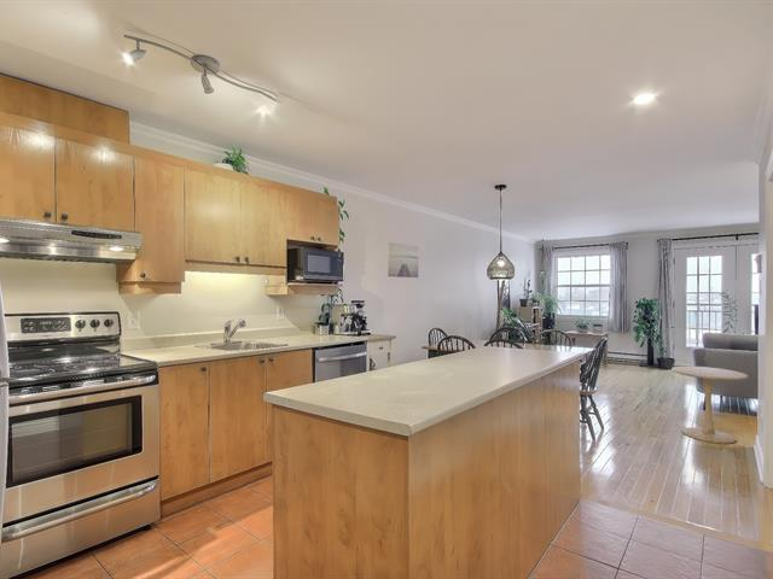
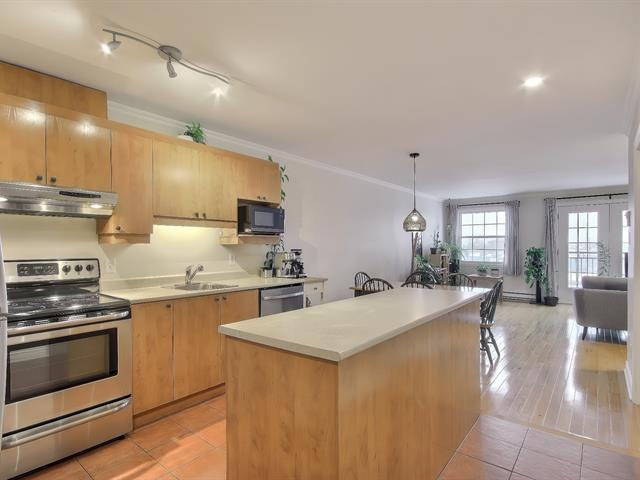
- side table (708, 403)
- wall art (403, 261)
